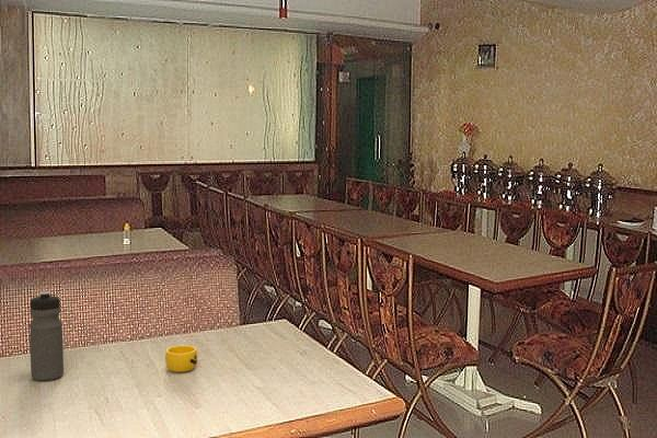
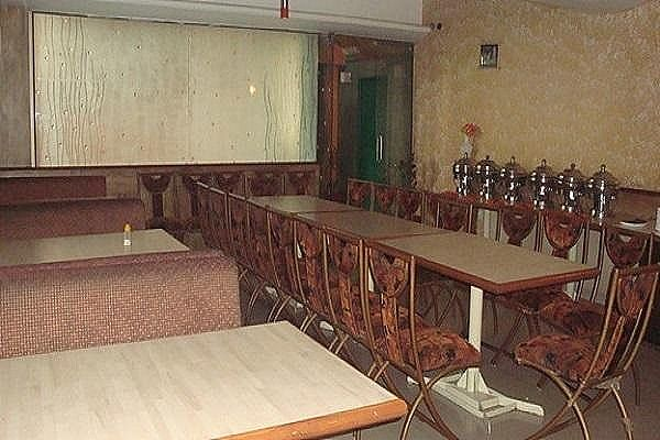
- cup (183, 357)
- water bottle (46, 334)
